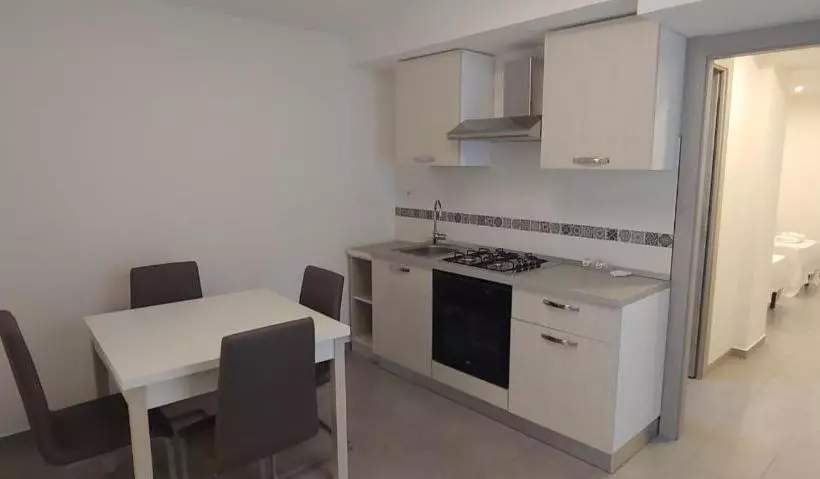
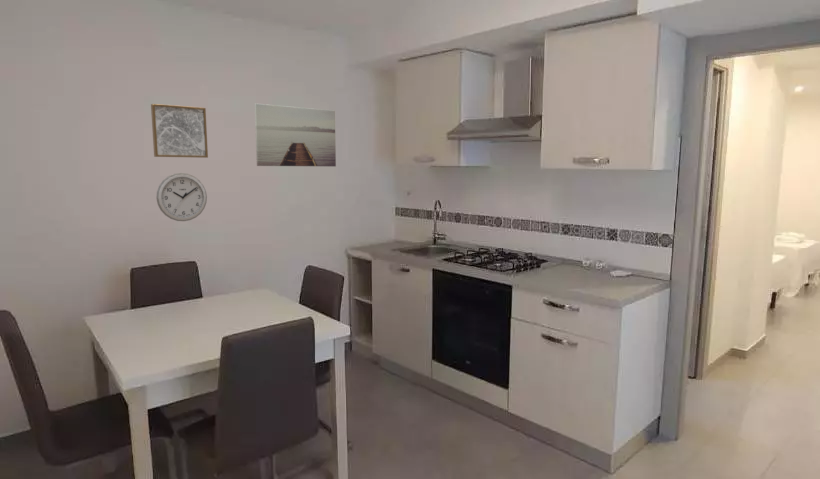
+ wall art (180, 131)
+ wall art (297, 137)
+ wall clock (182, 197)
